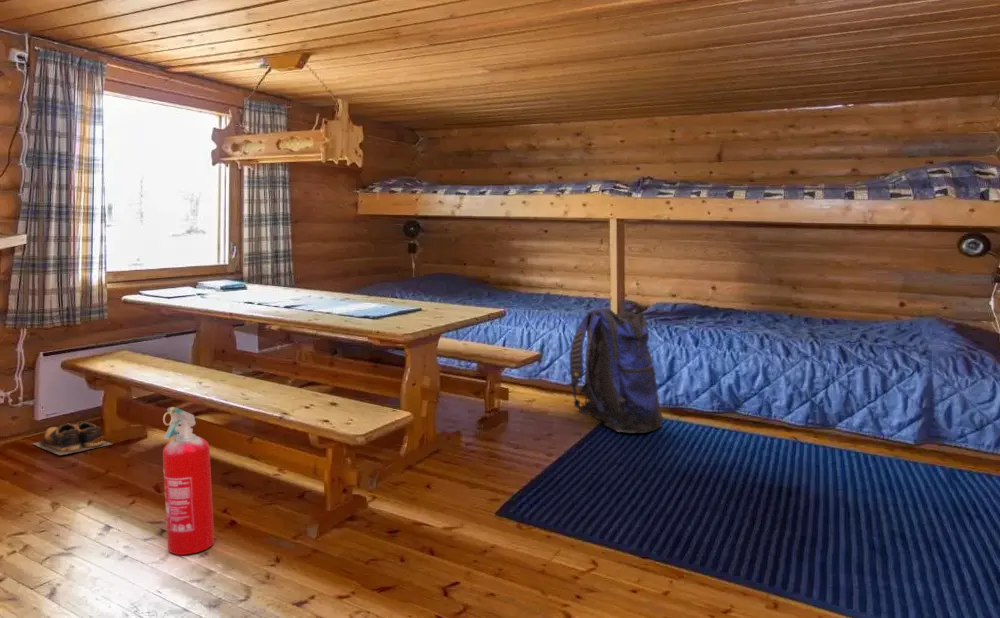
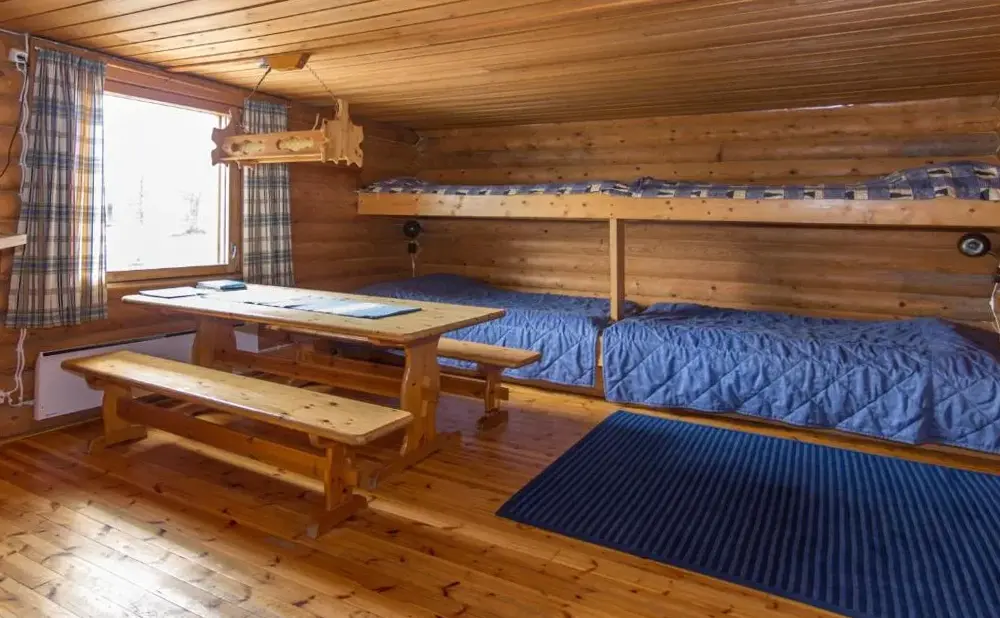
- shoes (72, 433)
- backpack (615, 365)
- fire extinguisher (185, 476)
